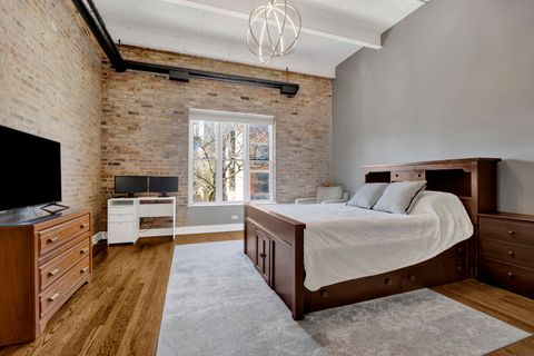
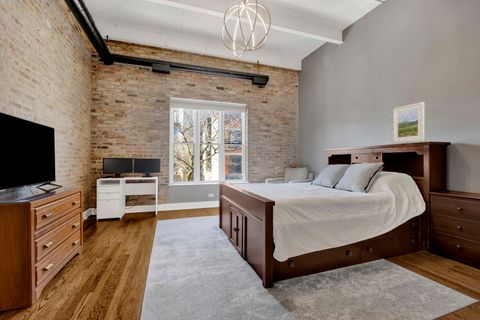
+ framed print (407, 123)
